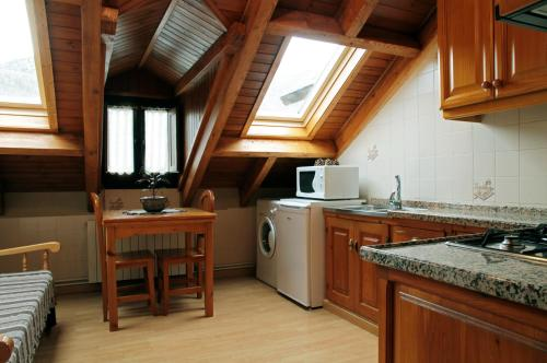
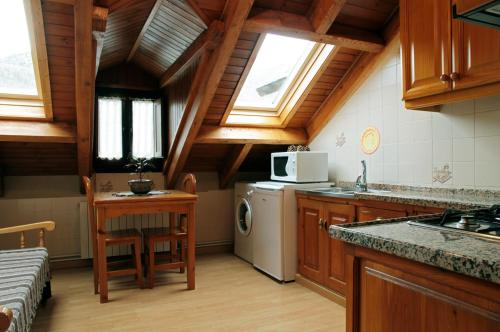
+ decorative plate (370, 140)
